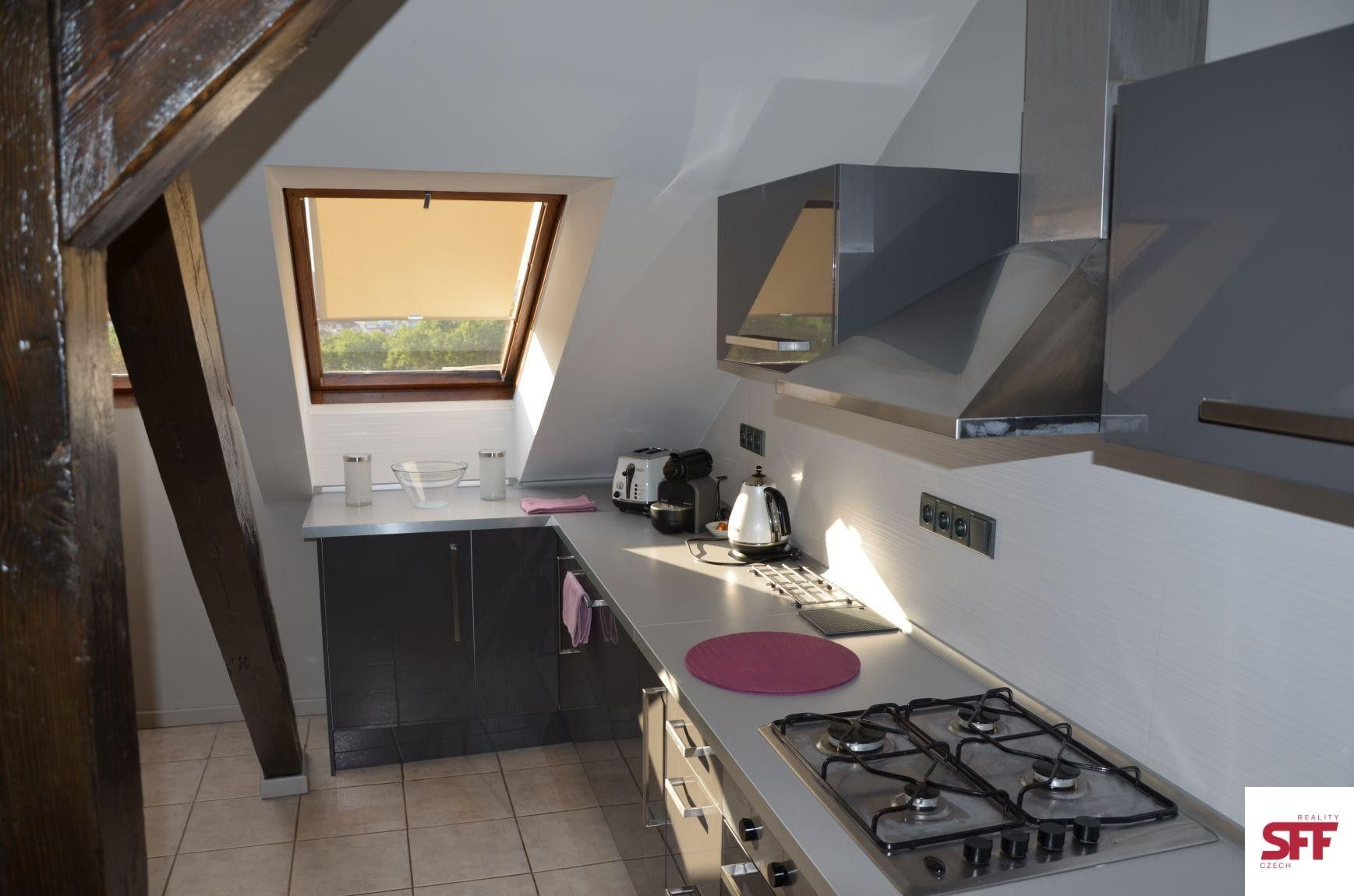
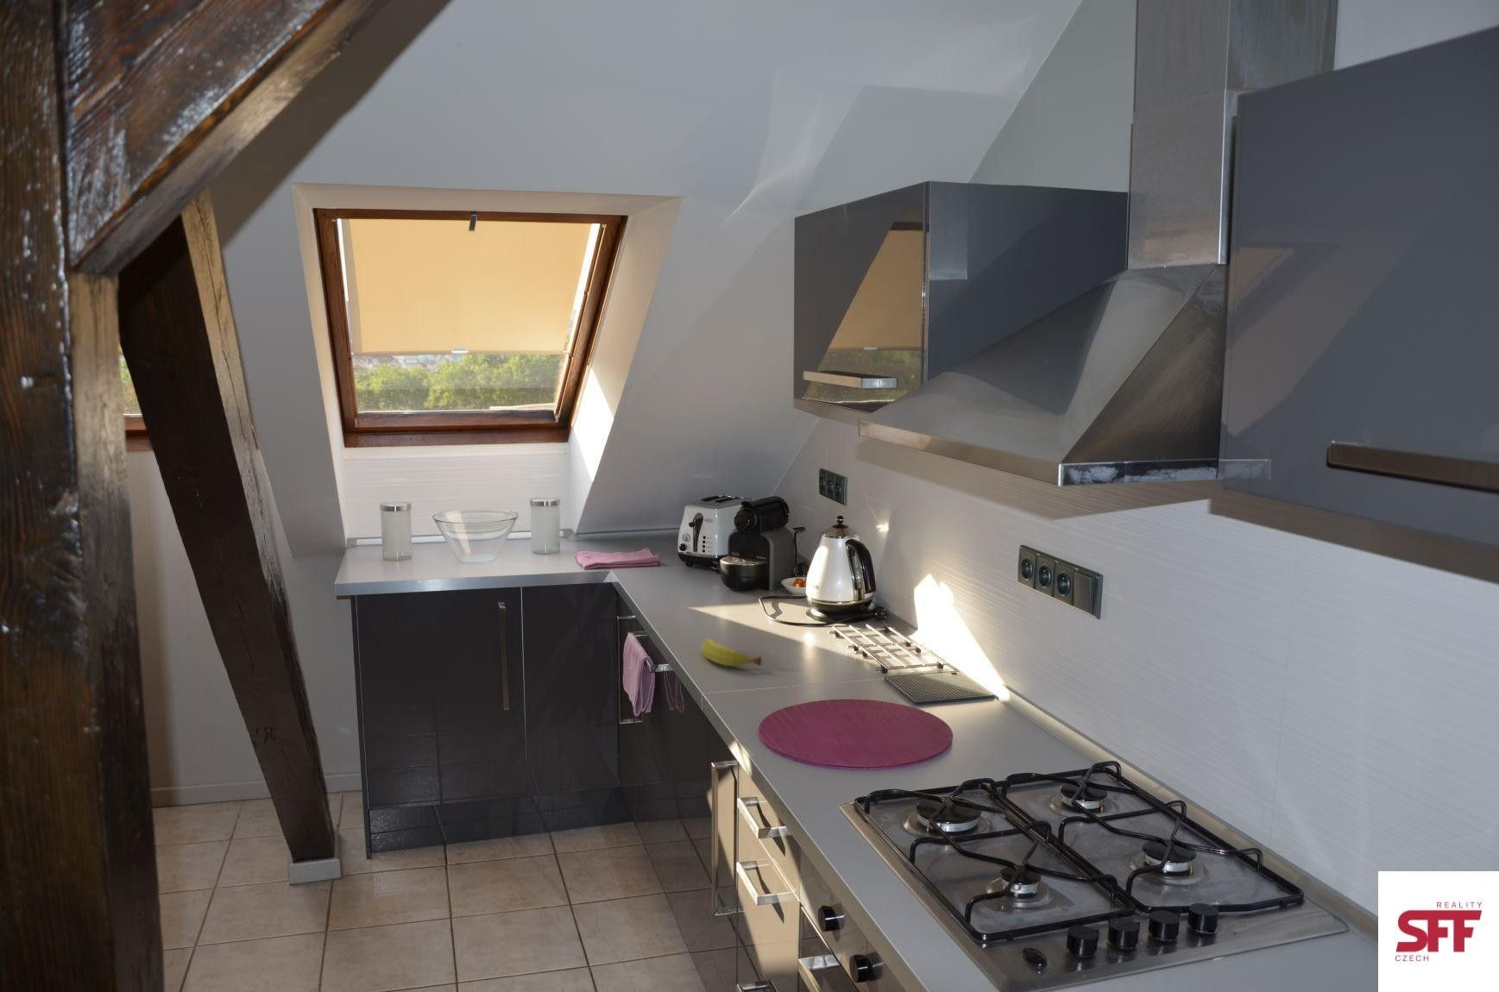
+ fruit (727, 651)
